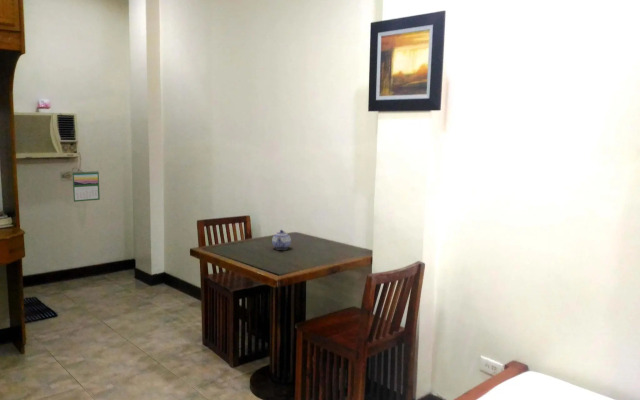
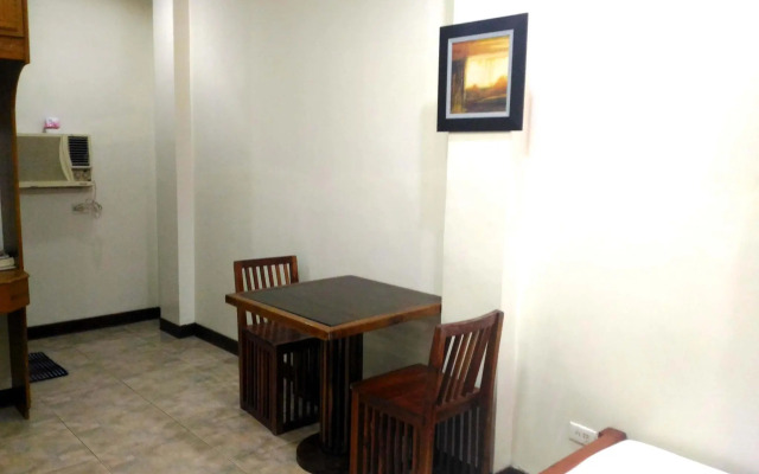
- calendar (86, 185)
- teapot (281, 239)
